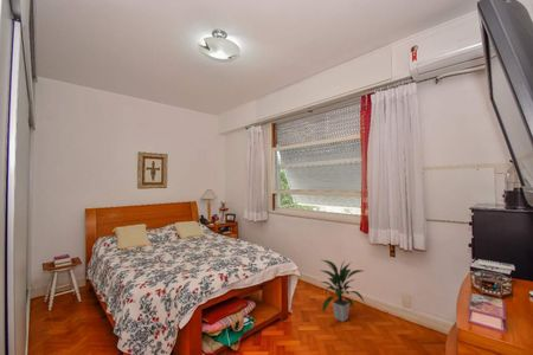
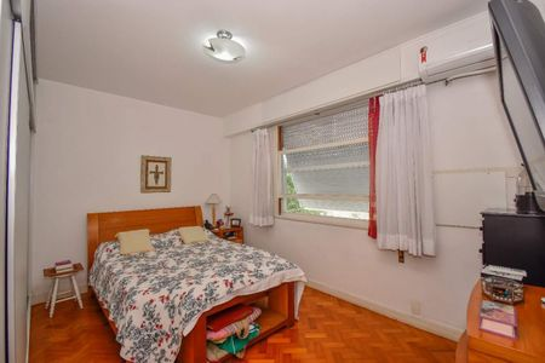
- indoor plant (339, 288)
